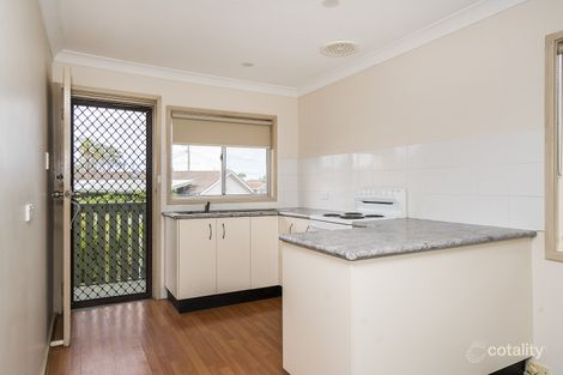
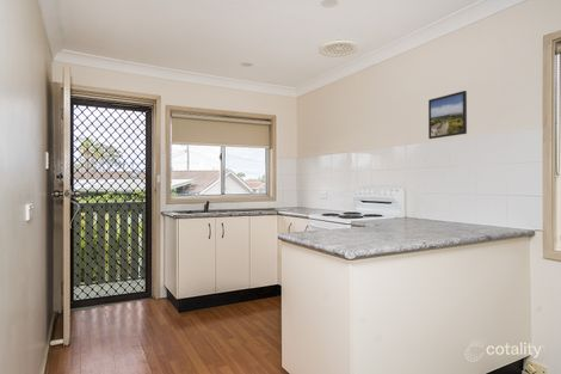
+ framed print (446, 116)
